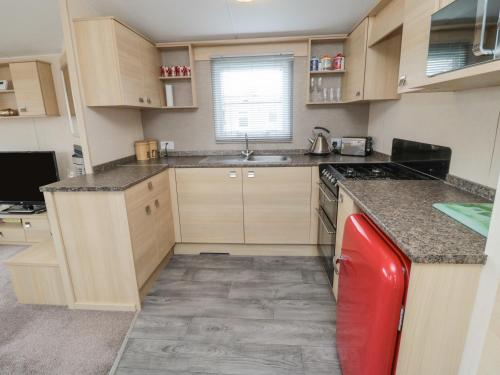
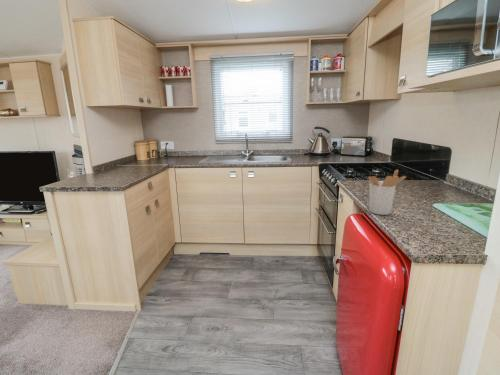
+ utensil holder (385, 192)
